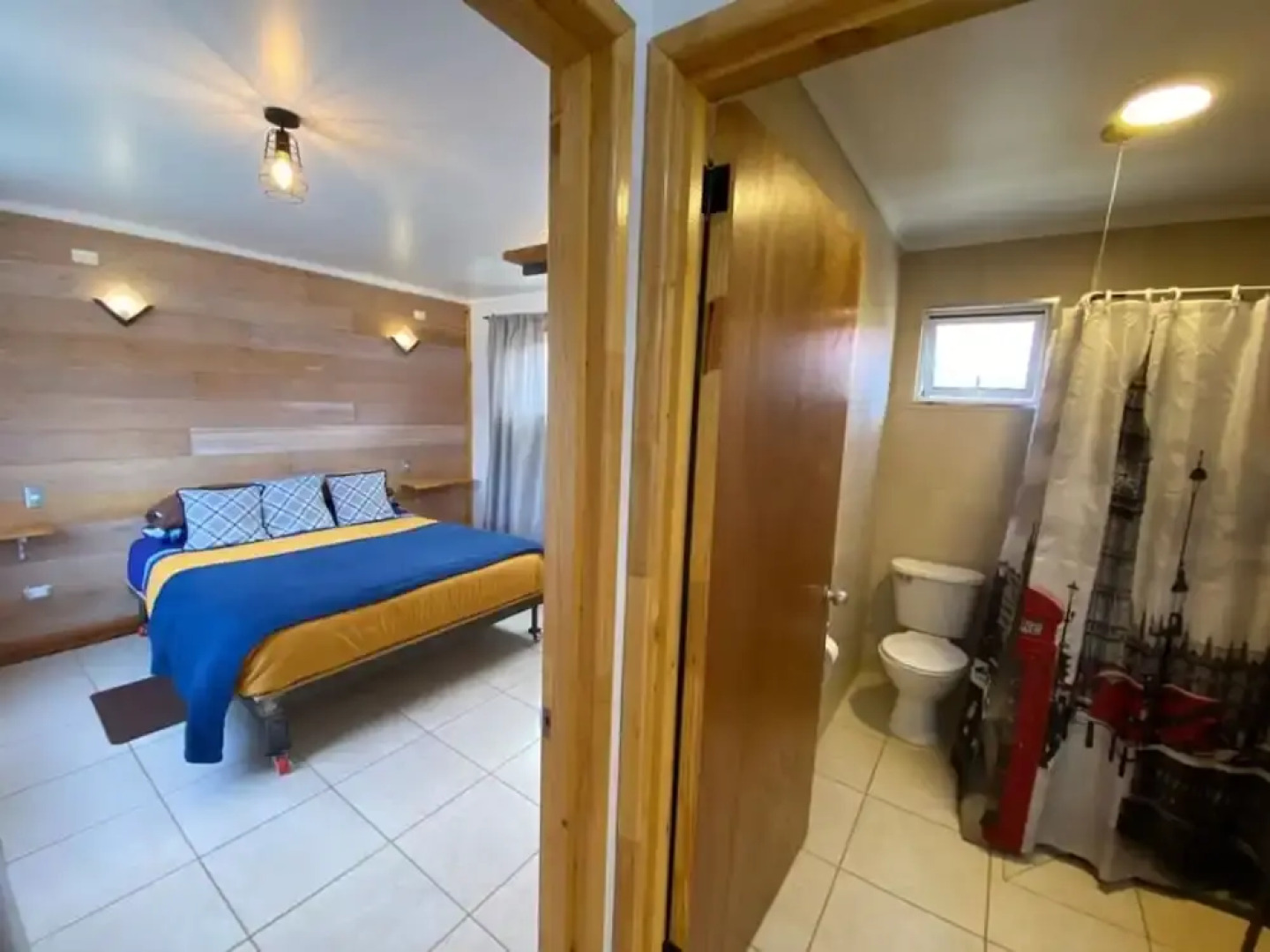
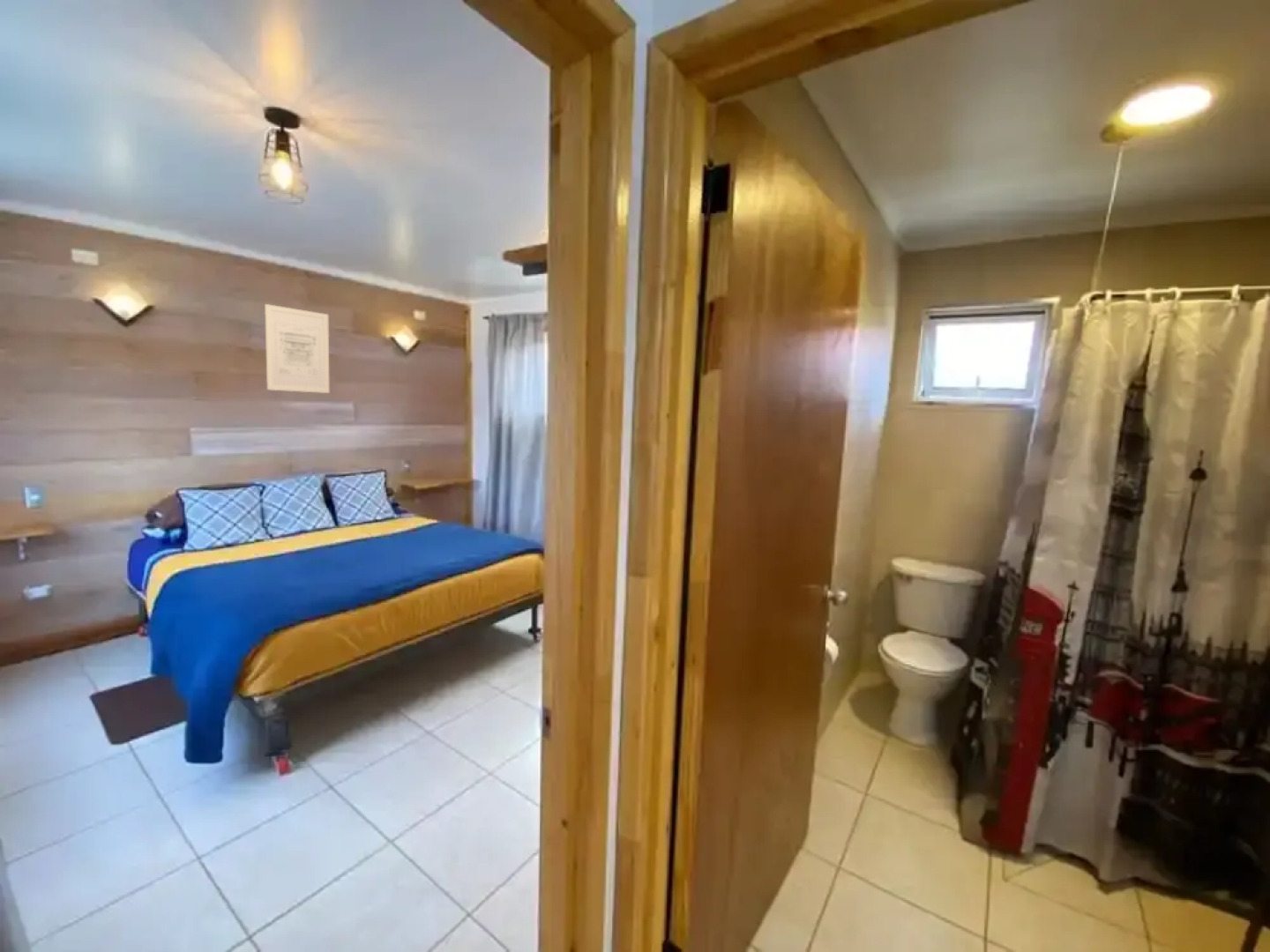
+ wall art (298, 351)
